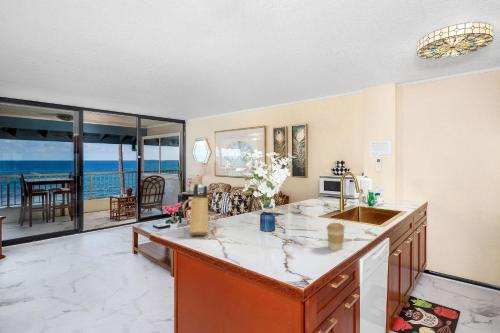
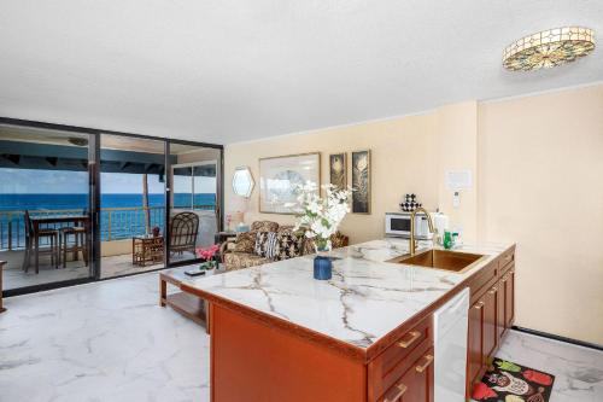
- knife block (199, 207)
- coffee cup (335, 236)
